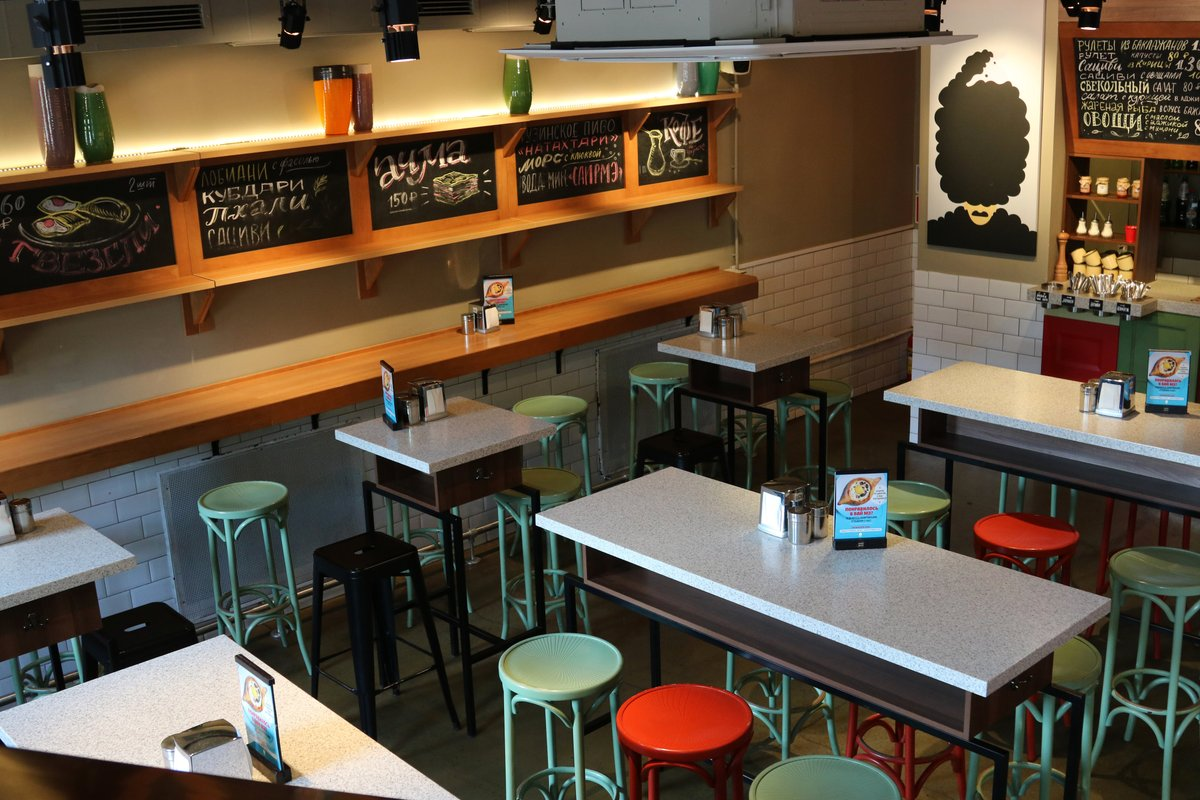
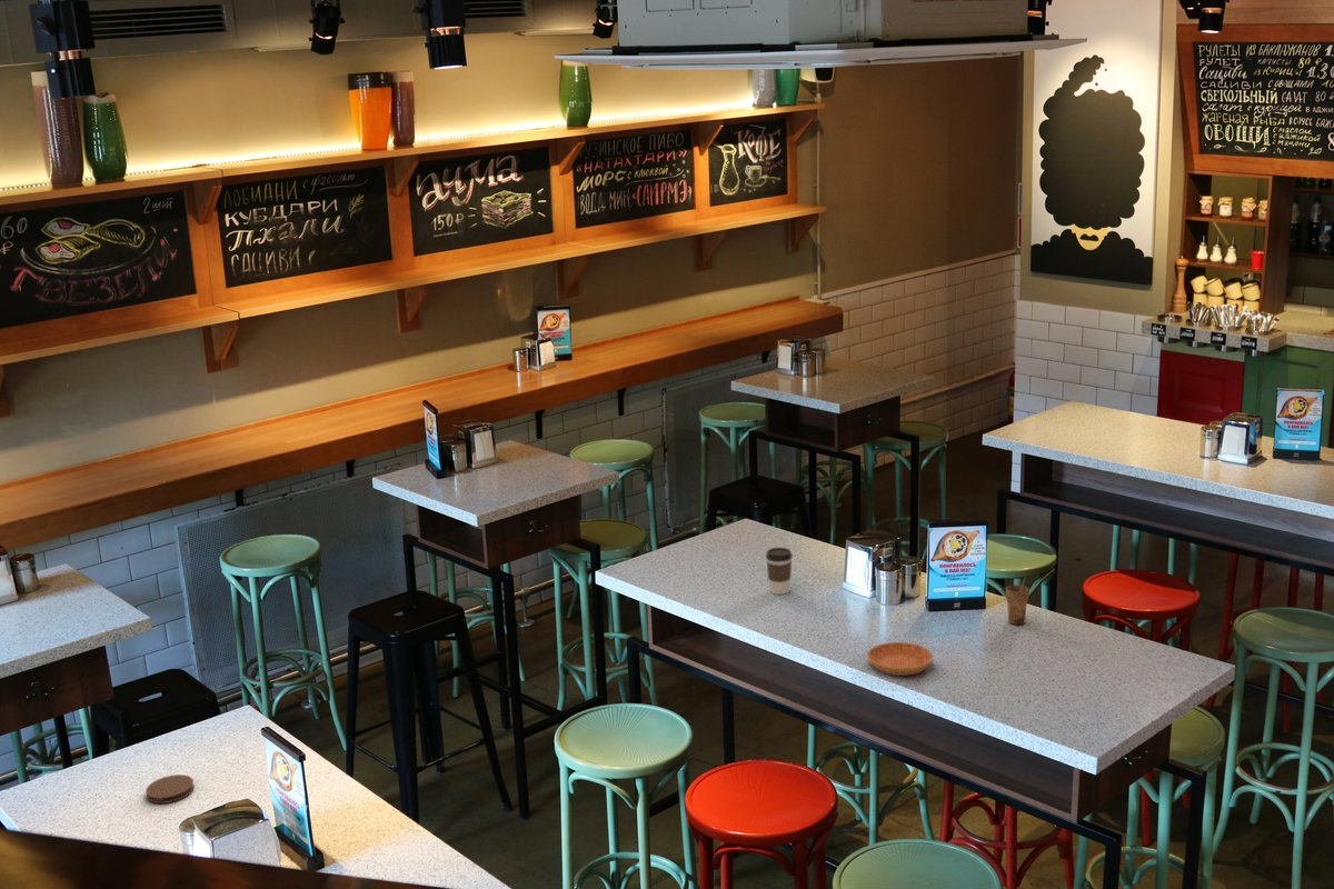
+ coaster (170, 788)
+ cup (1017, 600)
+ saucer (899, 659)
+ coffee cup (779, 571)
